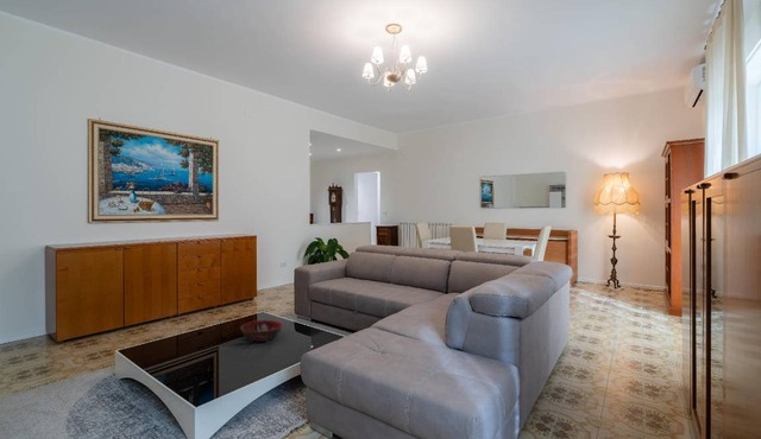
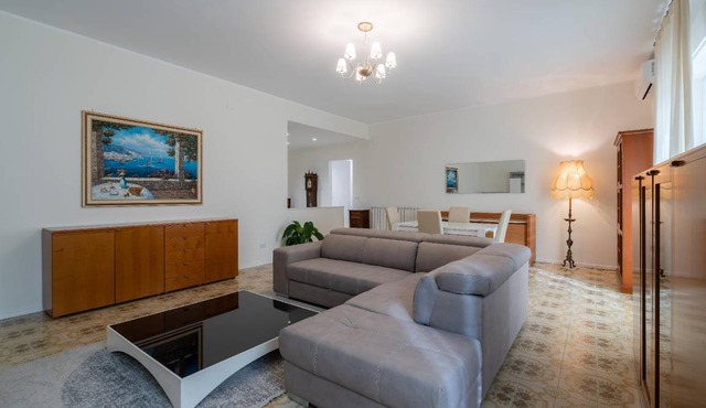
- decorative bowl (262, 331)
